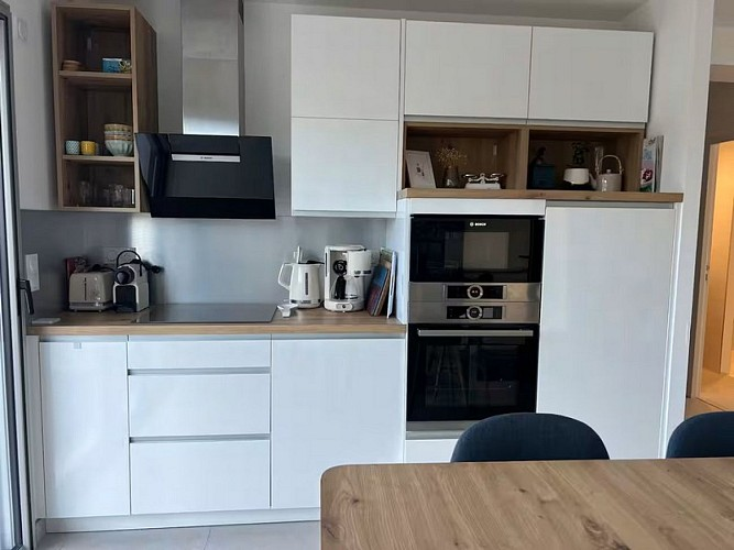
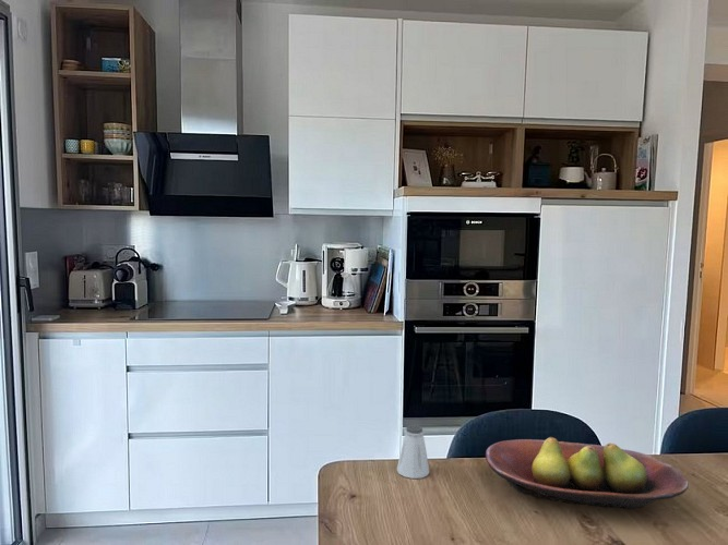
+ fruit bowl (580, 467)
+ saltshaker (414, 449)
